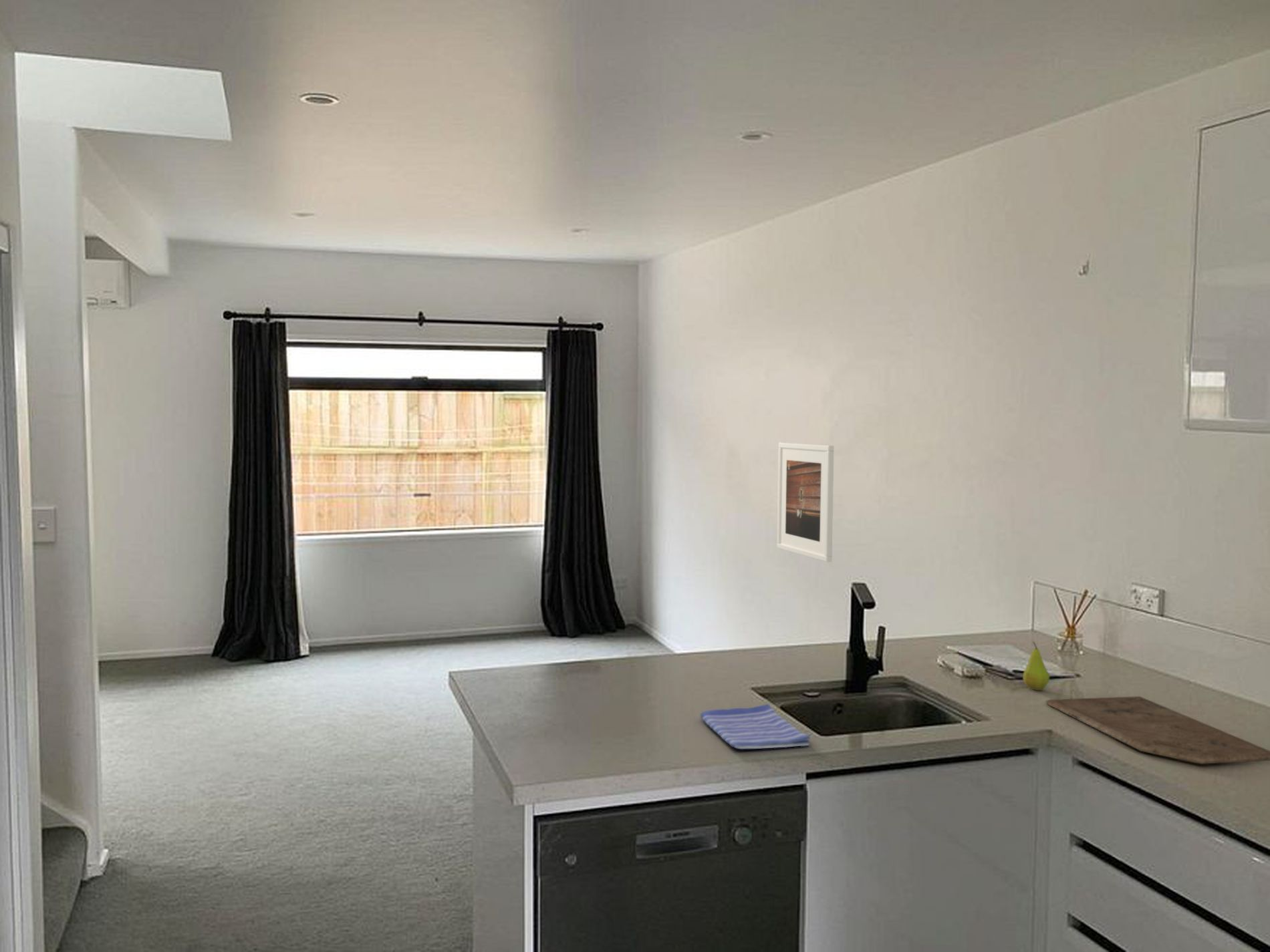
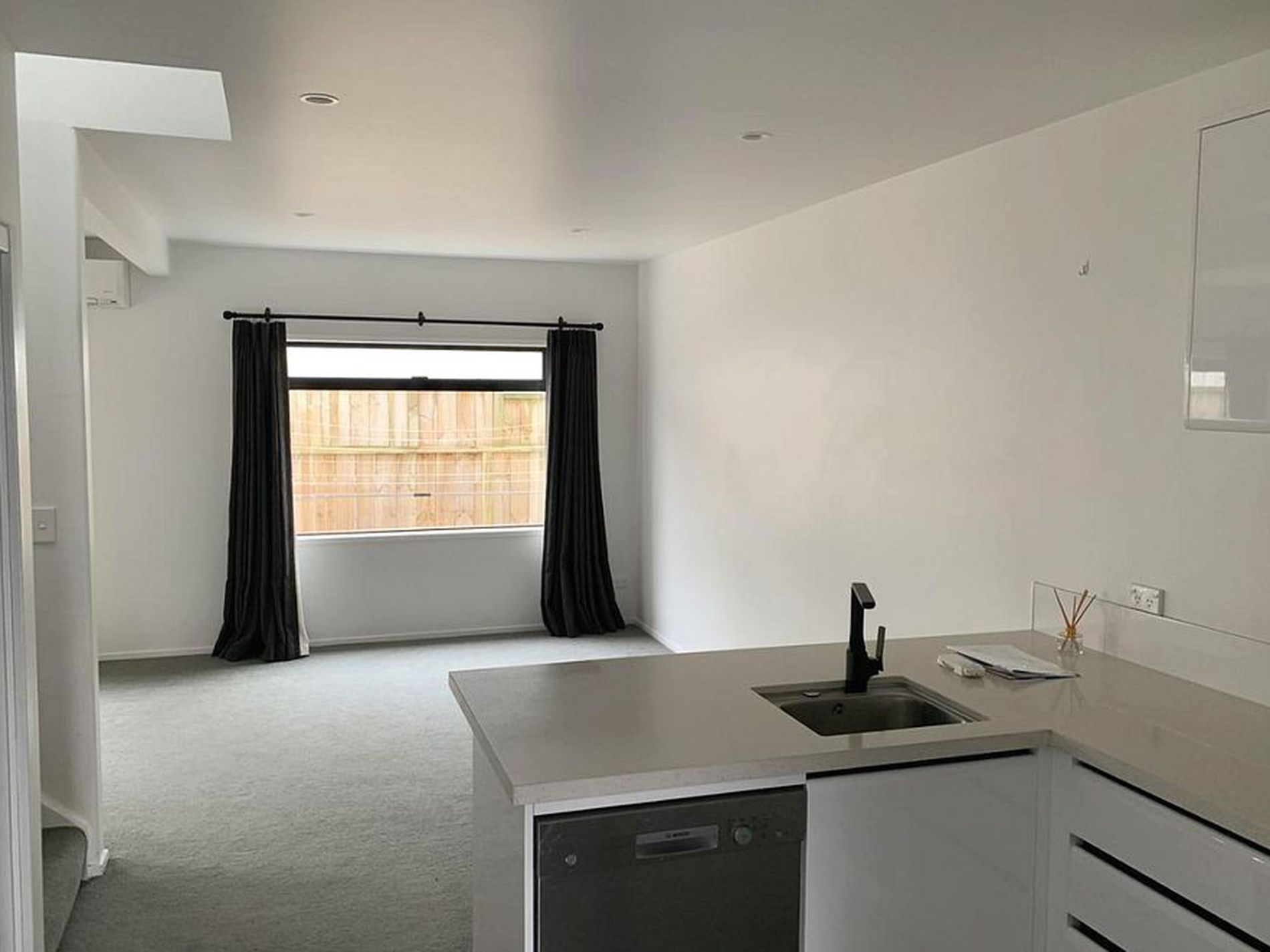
- dish towel (753, 726)
- cutting board (1153, 727)
- fruit (1036, 665)
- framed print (803, 499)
